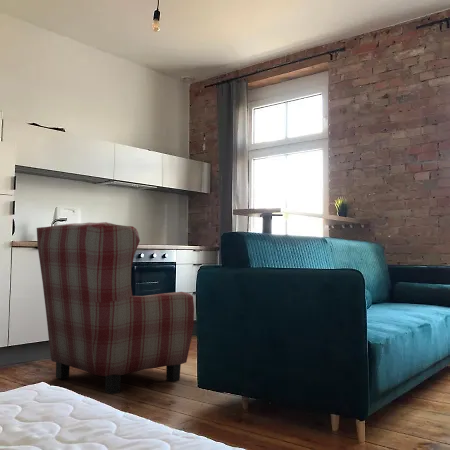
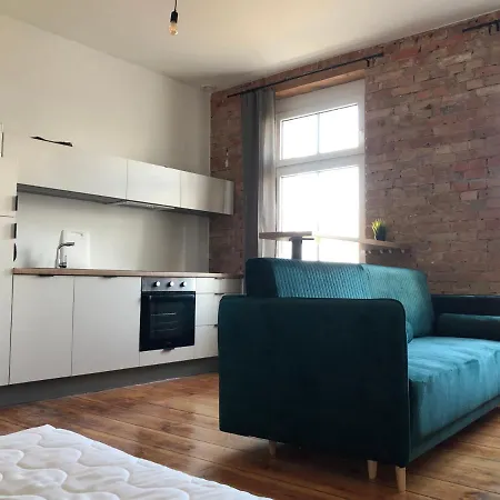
- armchair (113, 301)
